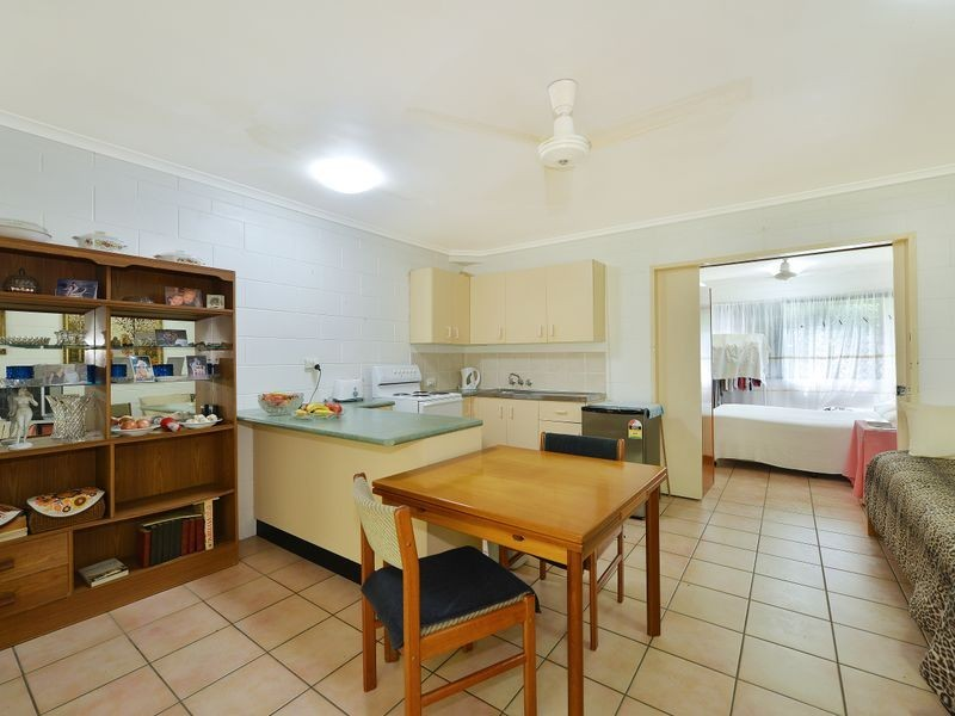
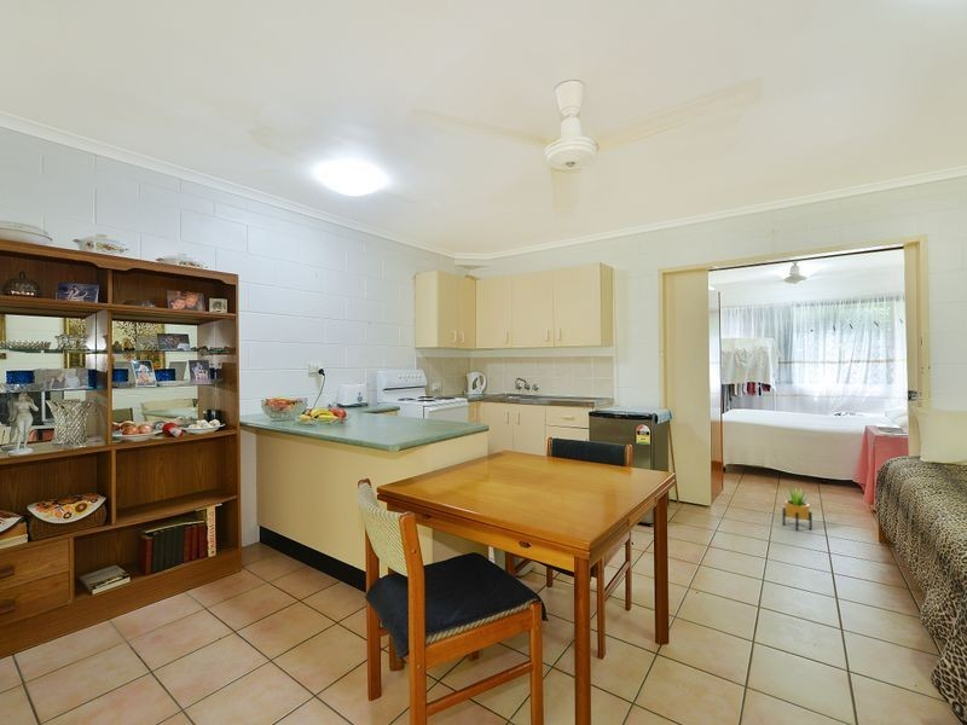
+ potted plant (797, 506)
